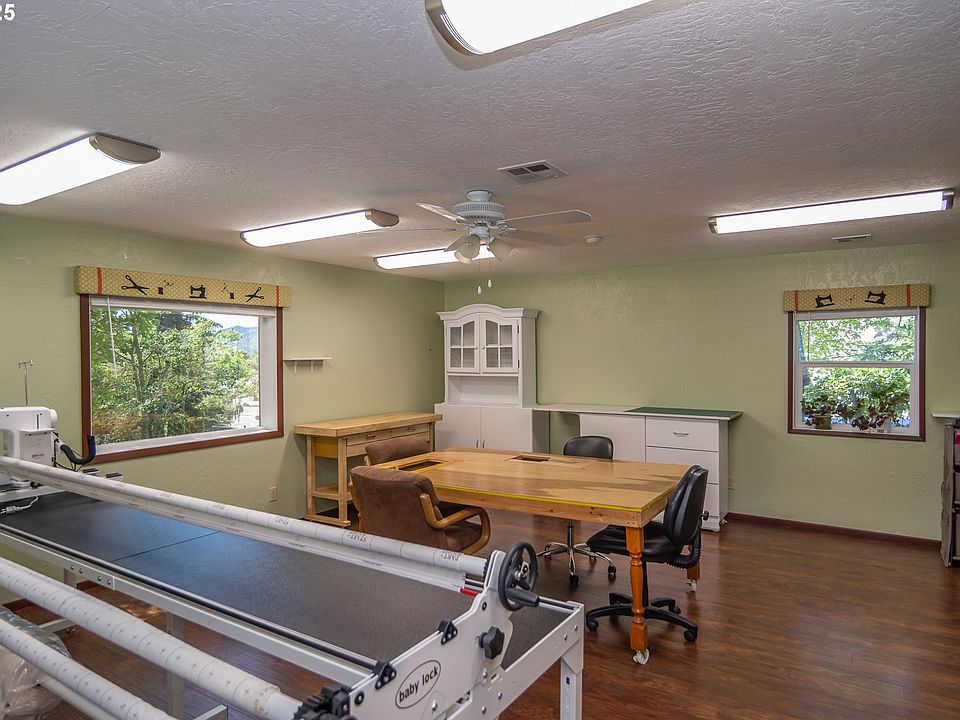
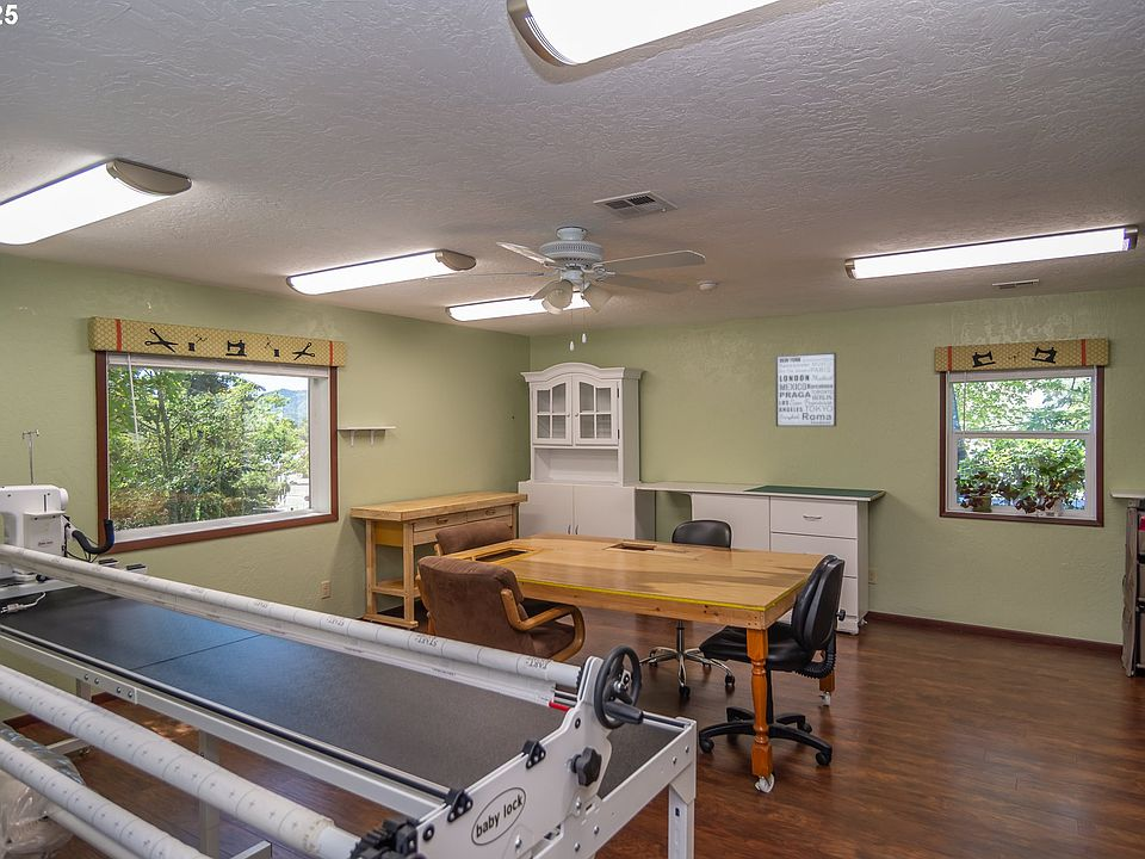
+ wall art (805, 390)
